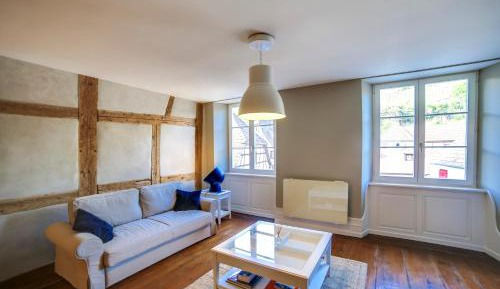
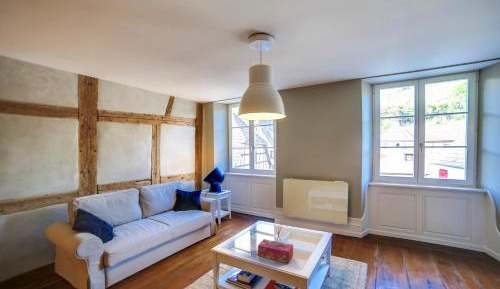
+ tissue box (275, 250)
